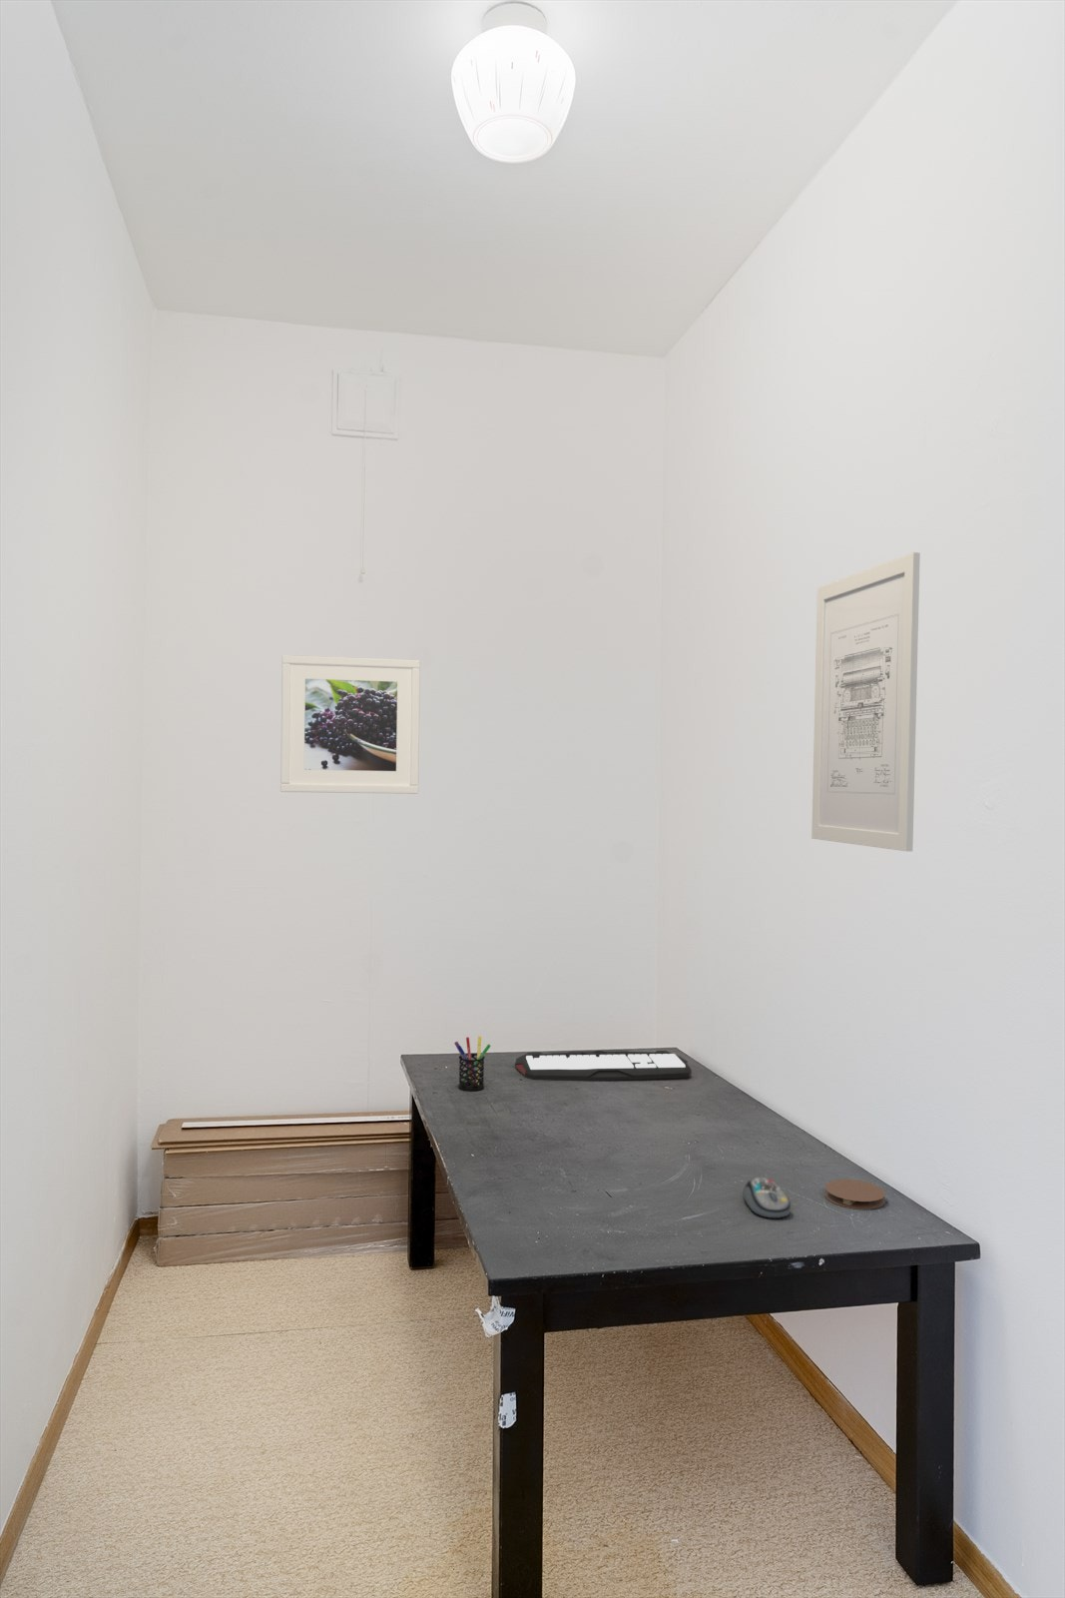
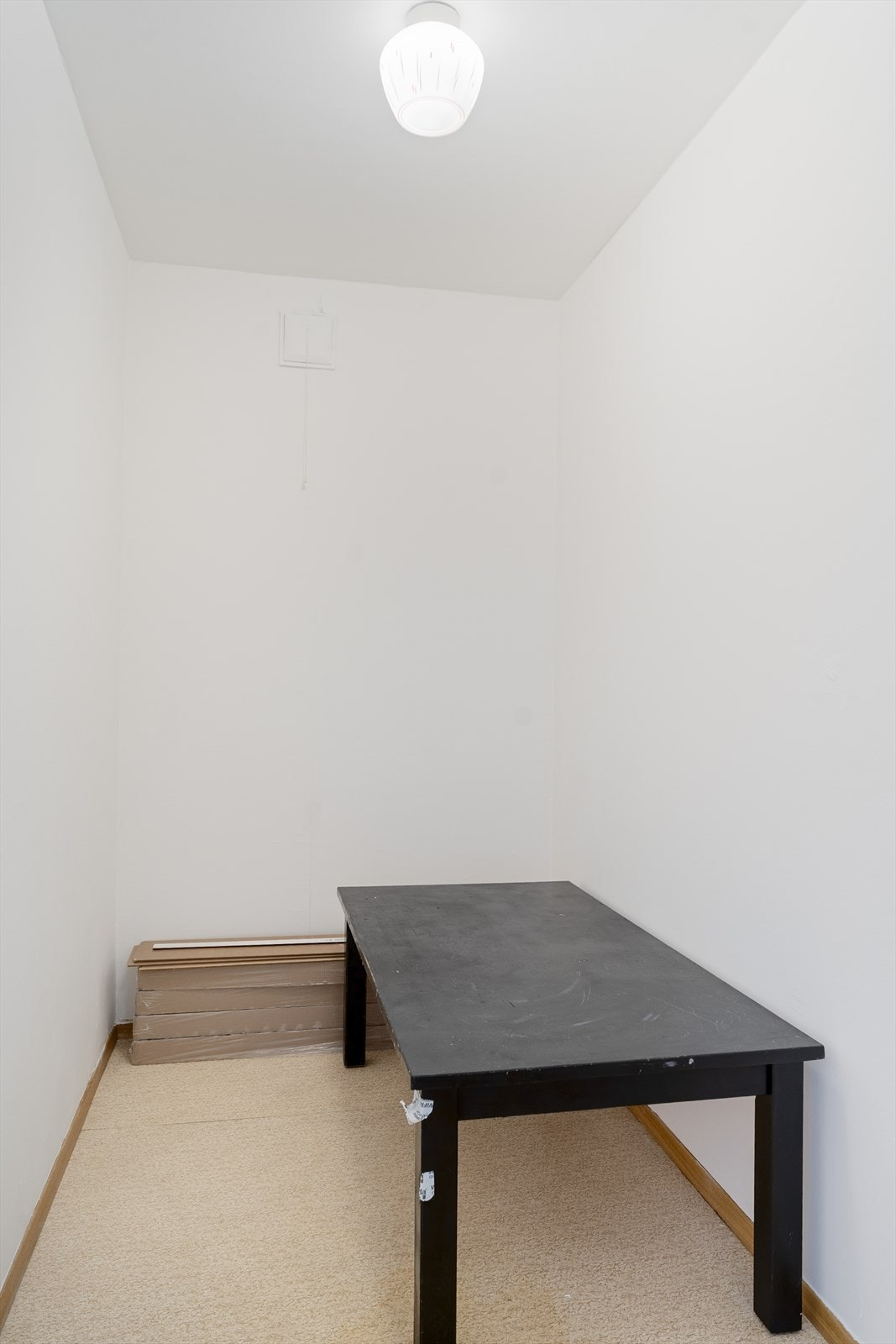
- wall art (861, 709)
- pen holder (473, 1061)
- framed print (351, 725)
- keyboard (603, 1064)
- computer mouse (765, 1195)
- coaster (855, 1194)
